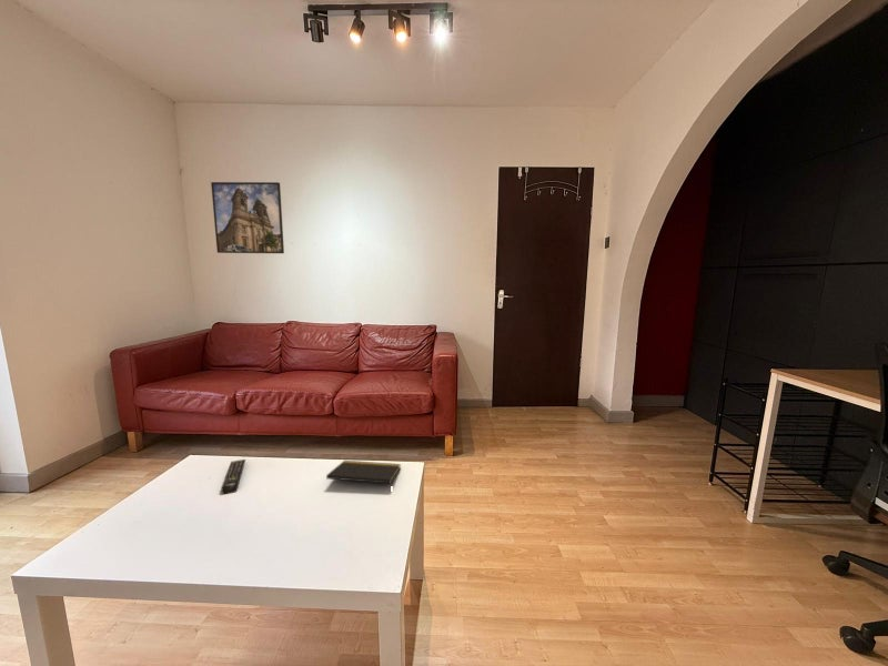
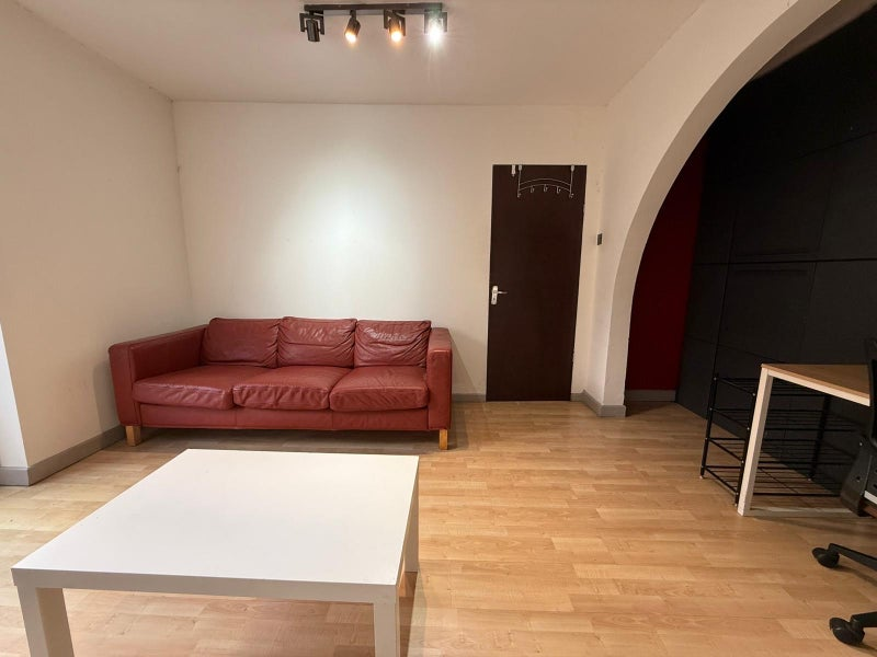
- remote control (234, 474)
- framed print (248, 218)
- notepad (365, 471)
